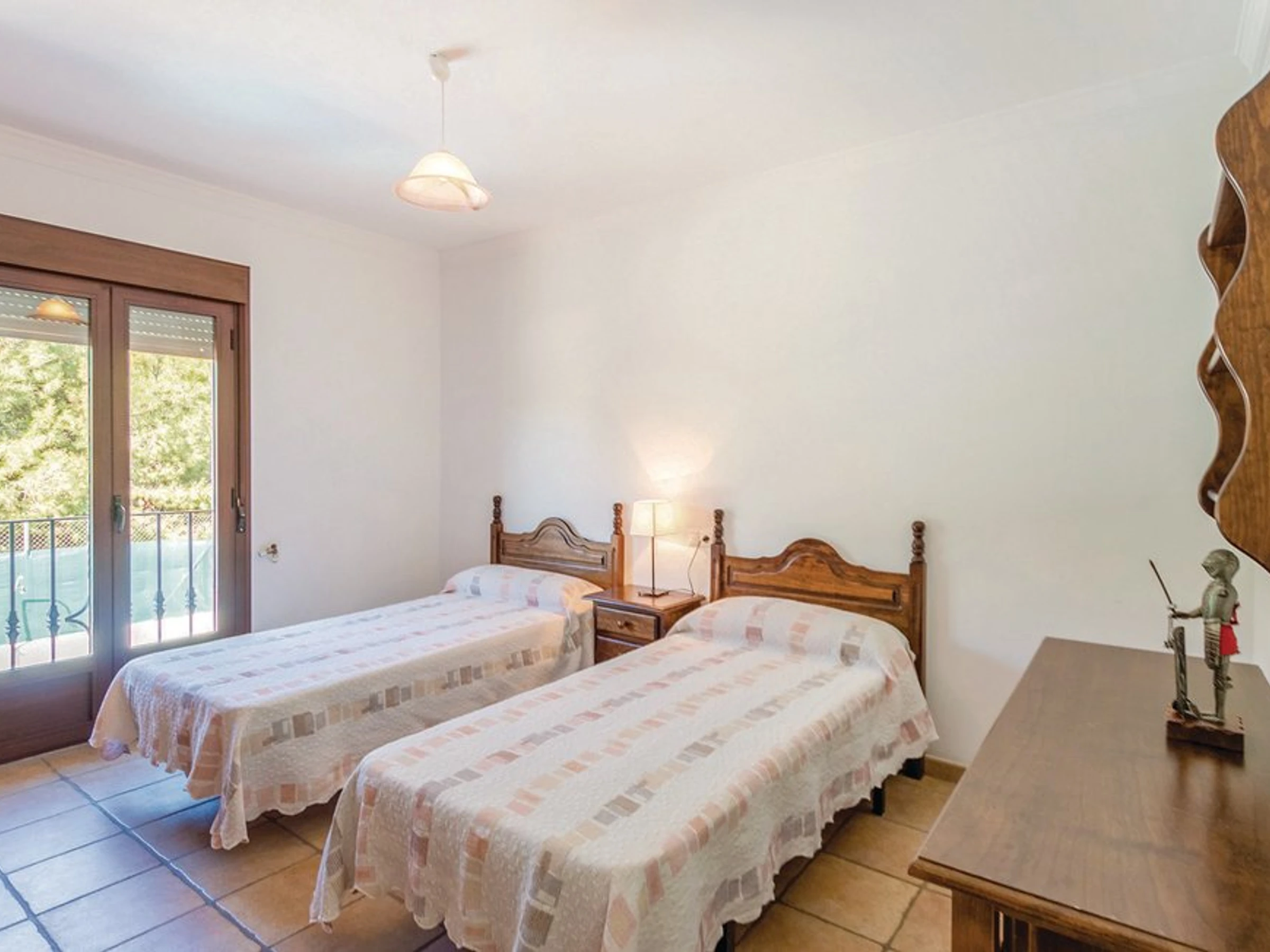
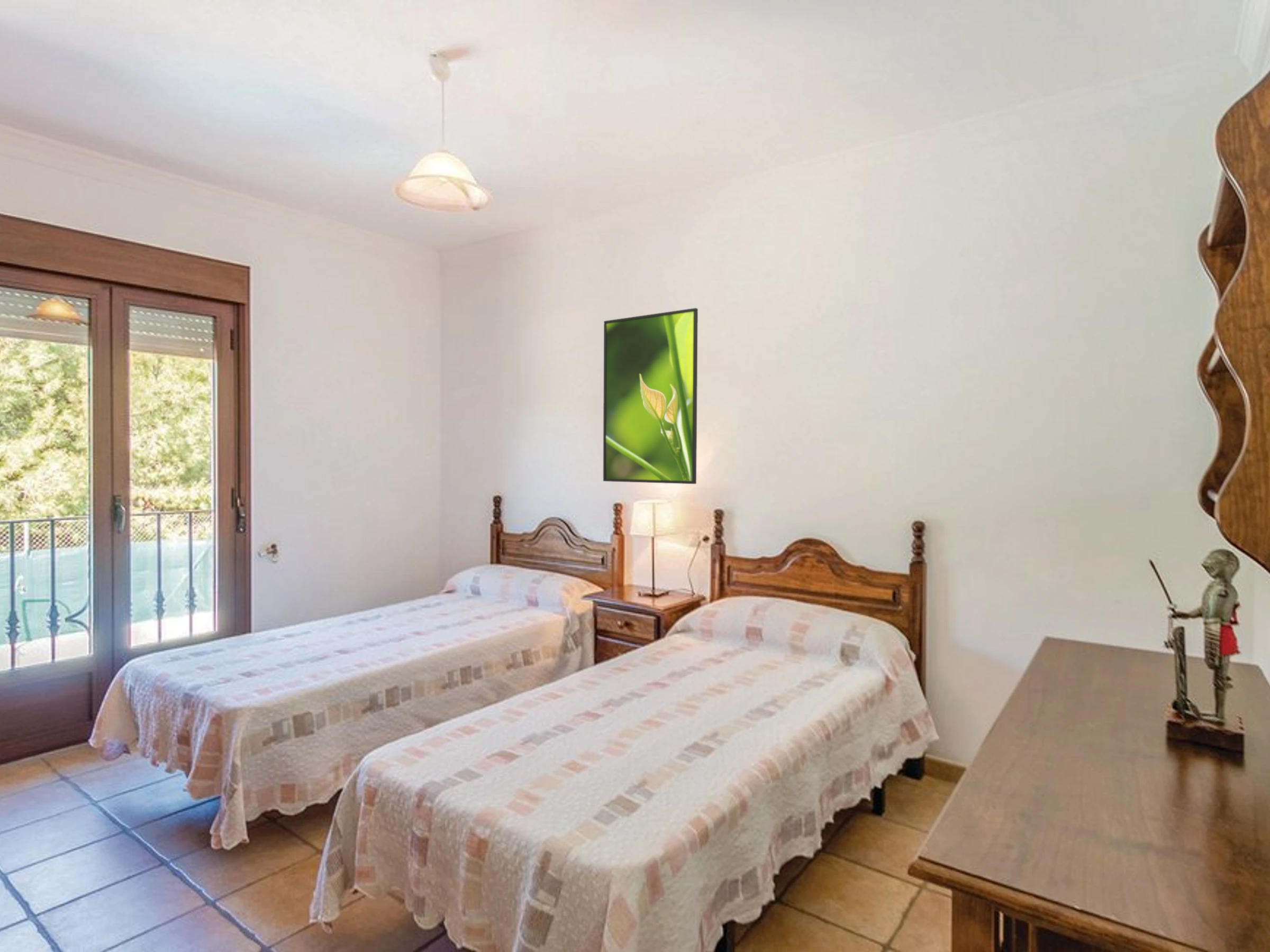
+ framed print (648, 399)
